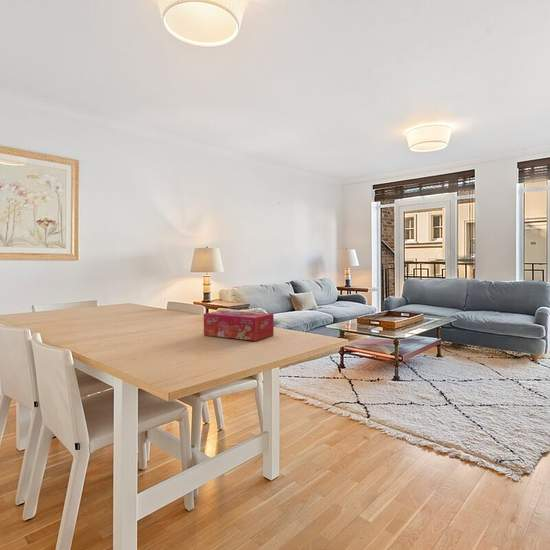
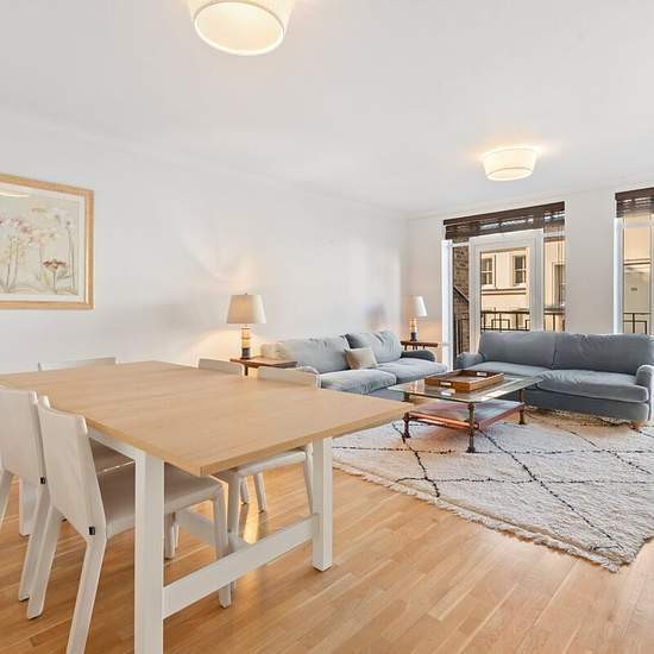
- tissue box (238, 324)
